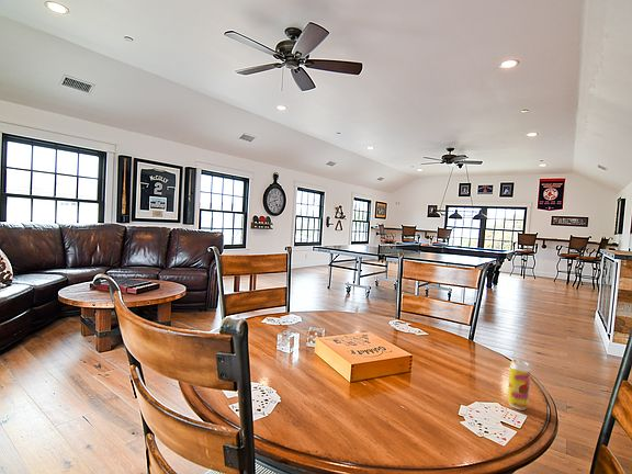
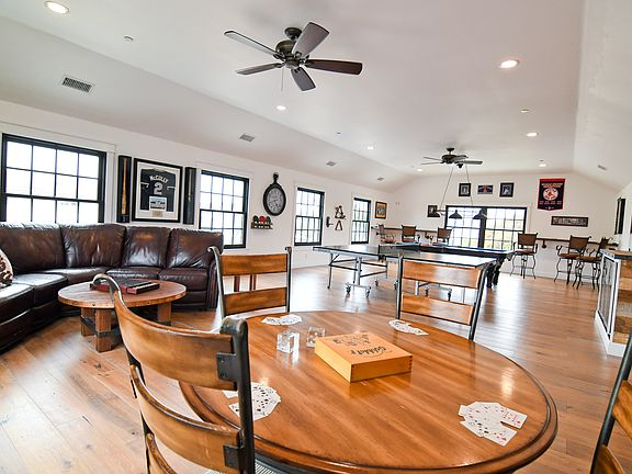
- beverage can (519, 383)
